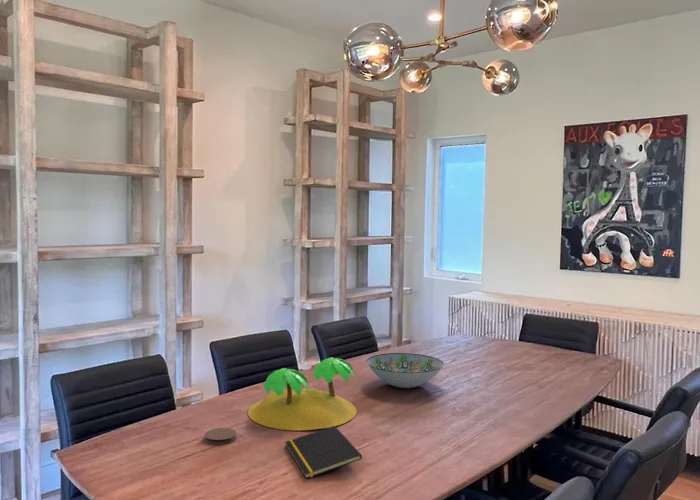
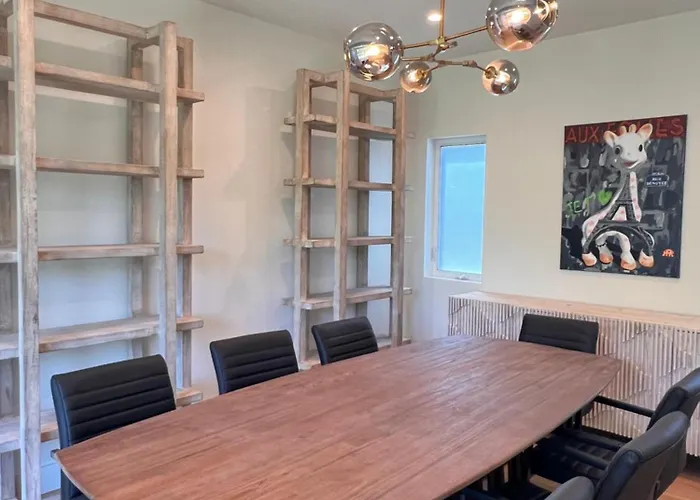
- plant (304, 385)
- notepad (321, 450)
- coaster (220, 435)
- decorative bowl (404, 373)
